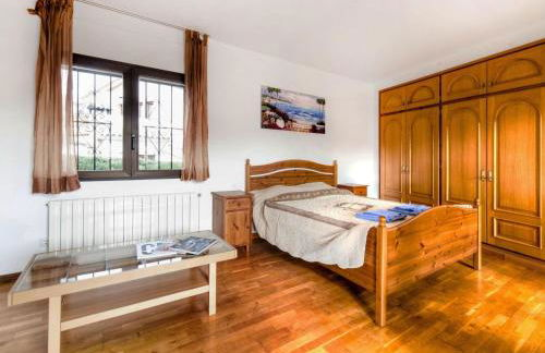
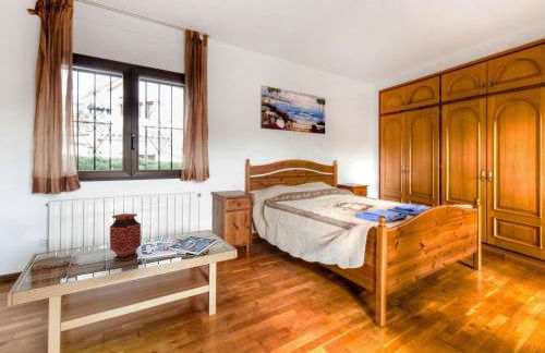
+ vase (125, 235)
